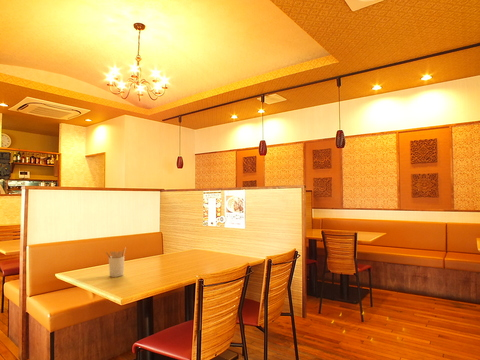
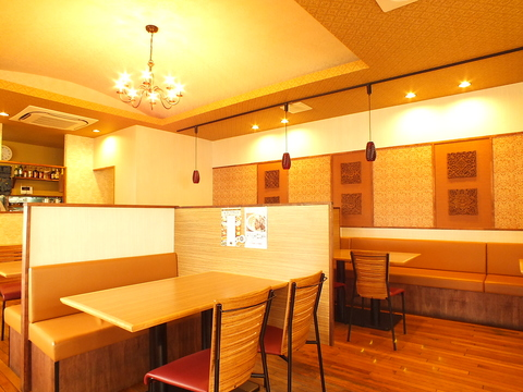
- utensil holder (116, 262)
